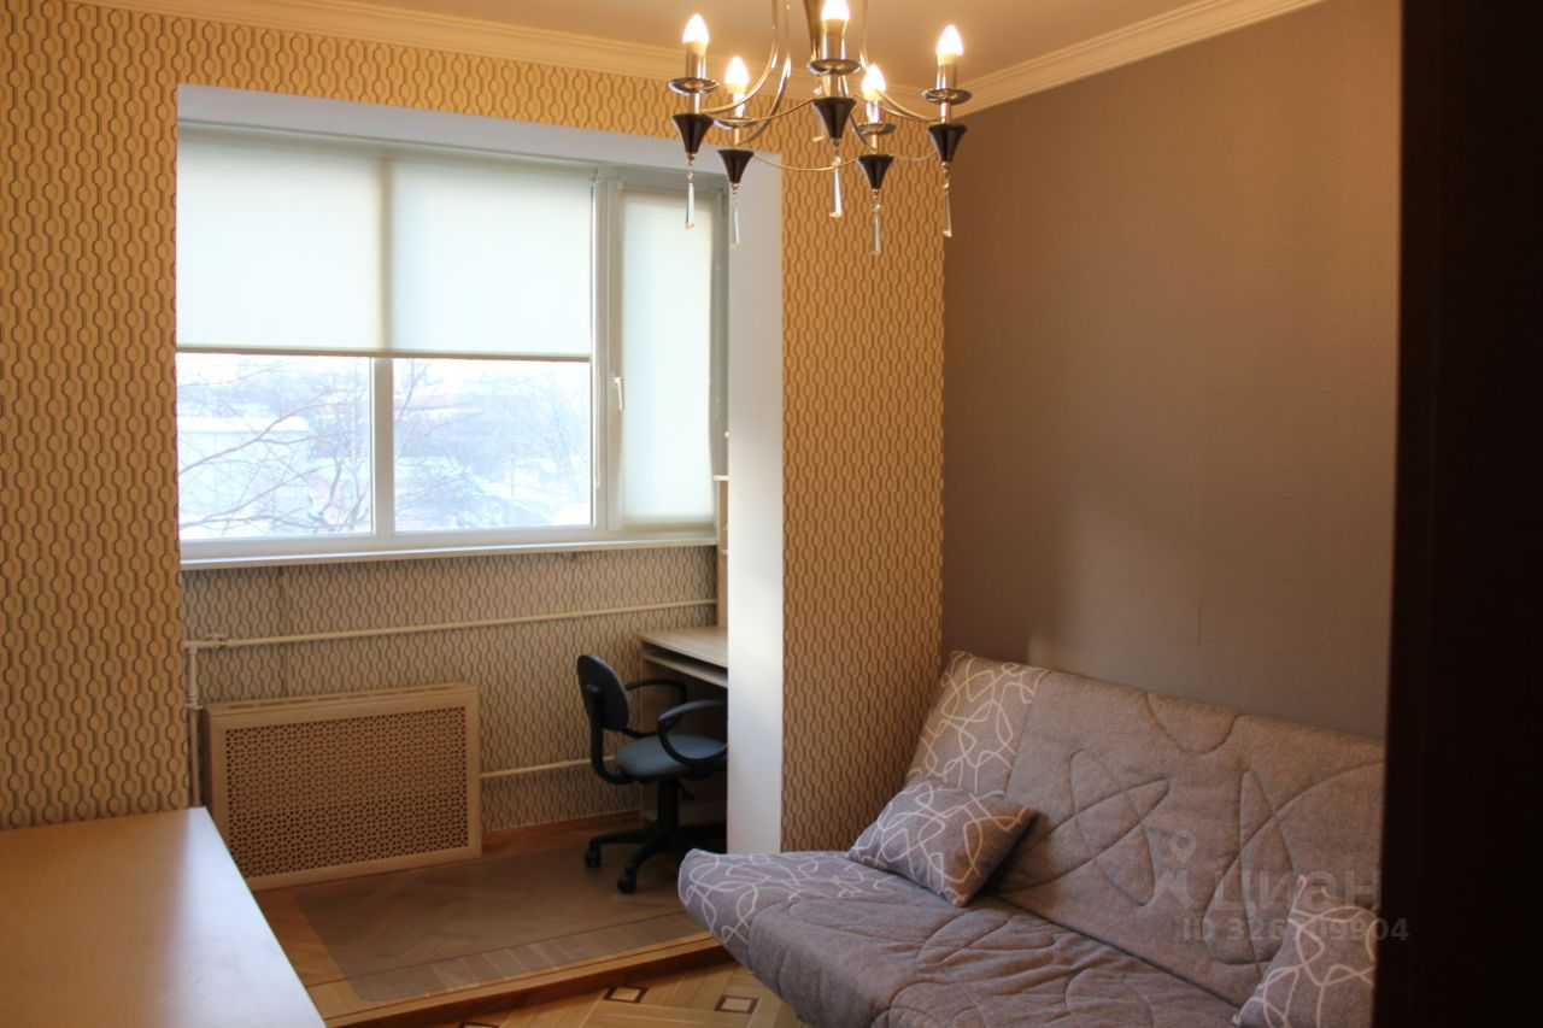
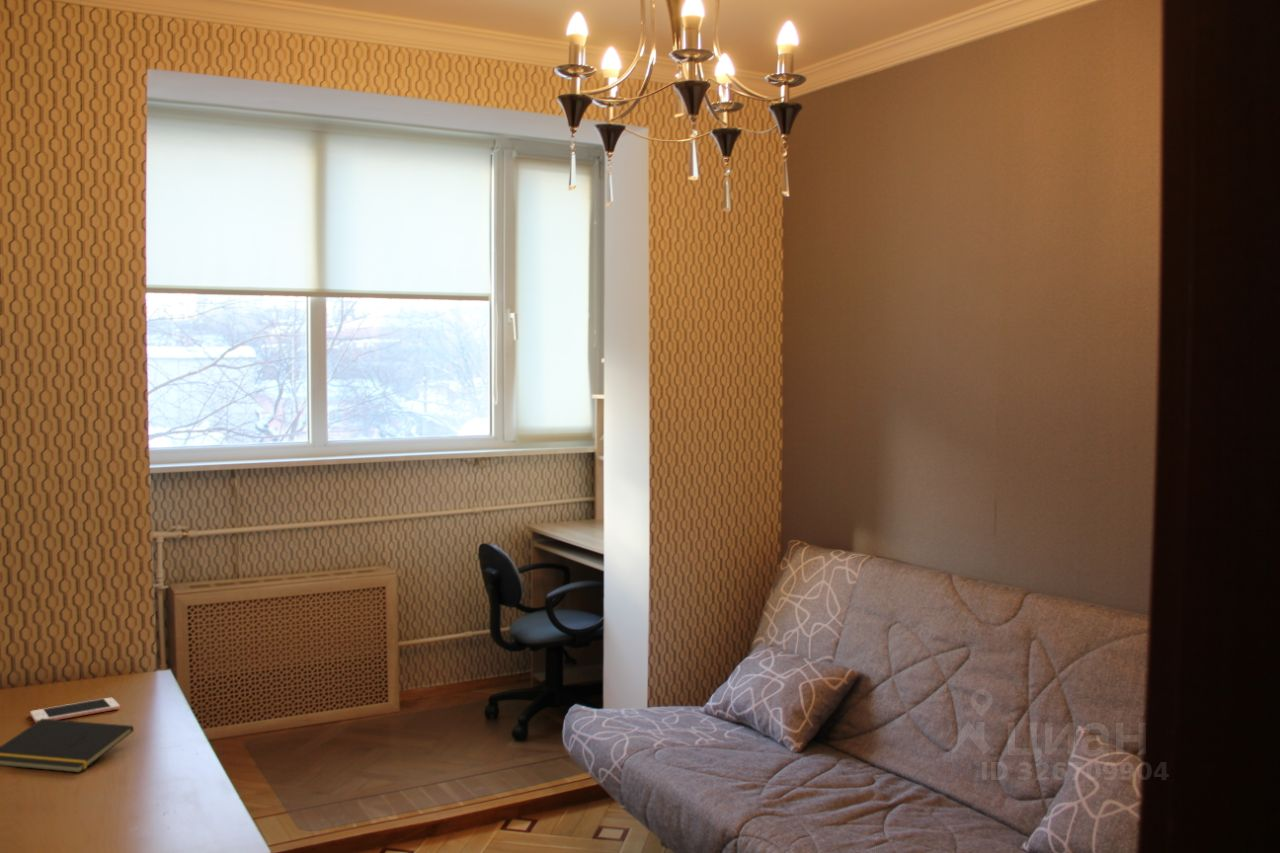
+ cell phone (75, 710)
+ notepad (60, 744)
